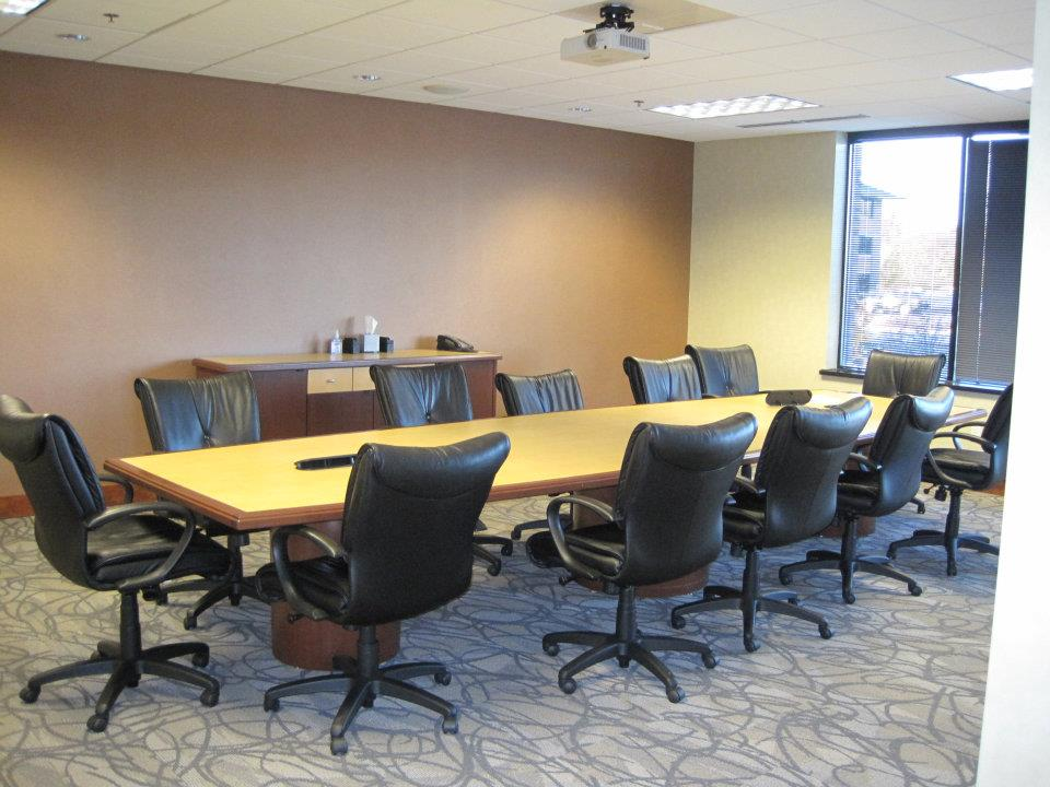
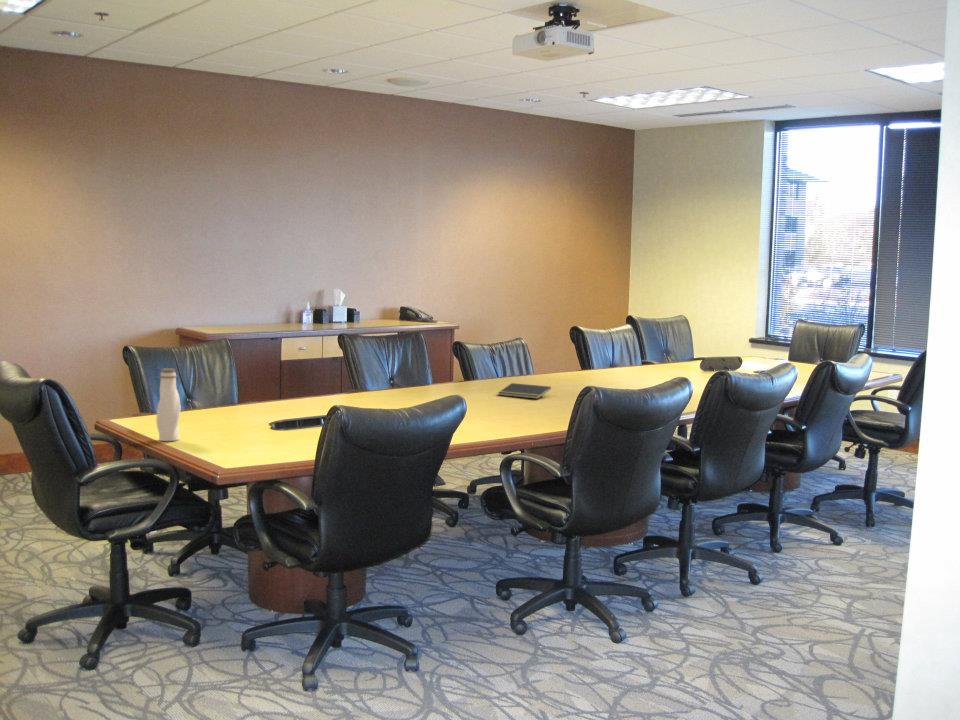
+ water bottle (167, 404)
+ notepad (524, 390)
